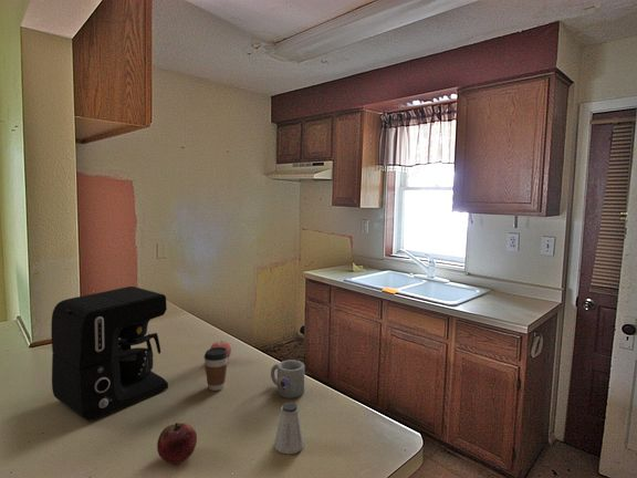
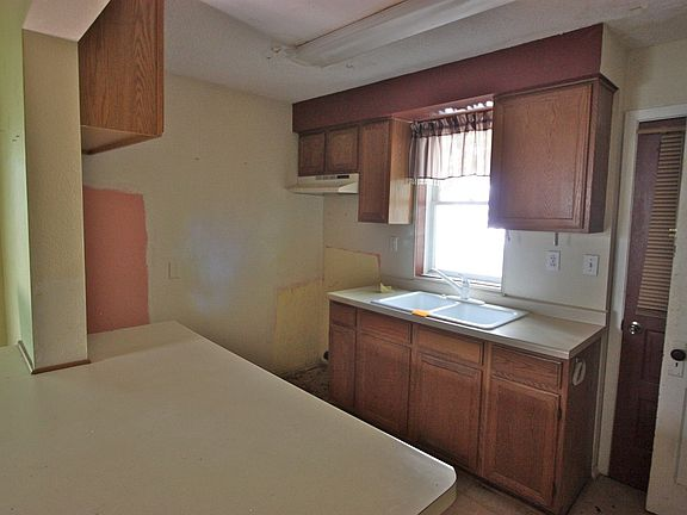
- fruit (177, 440)
- coffee maker (117, 345)
- coffee cup (216, 368)
- saltshaker (289, 425)
- mug (285, 376)
- apple (220, 346)
